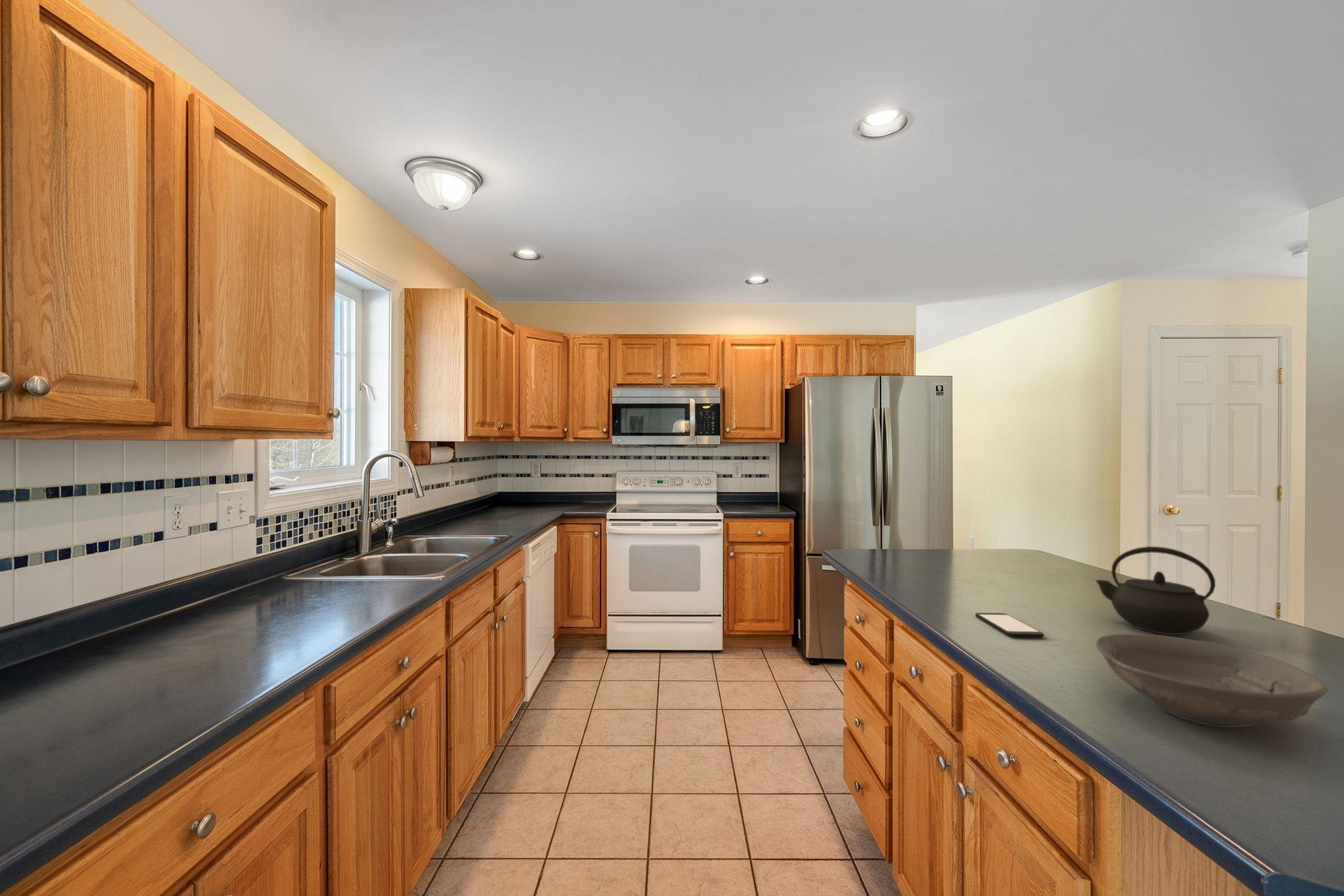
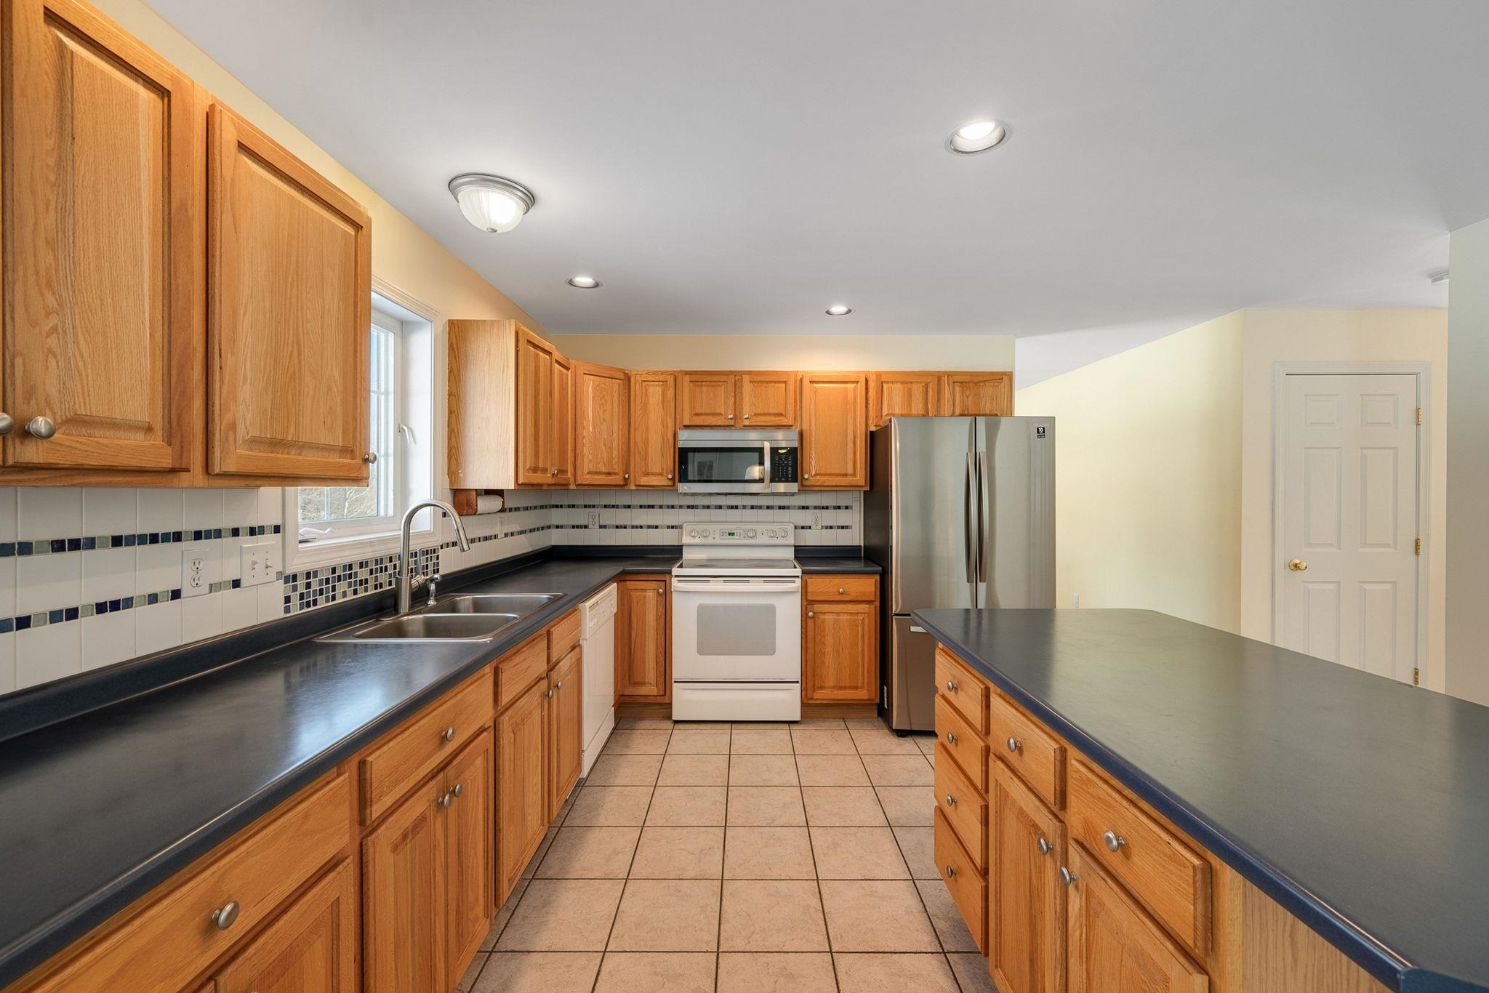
- bowl (1199, 685)
- kettle (1152, 586)
- smartphone (1007, 624)
